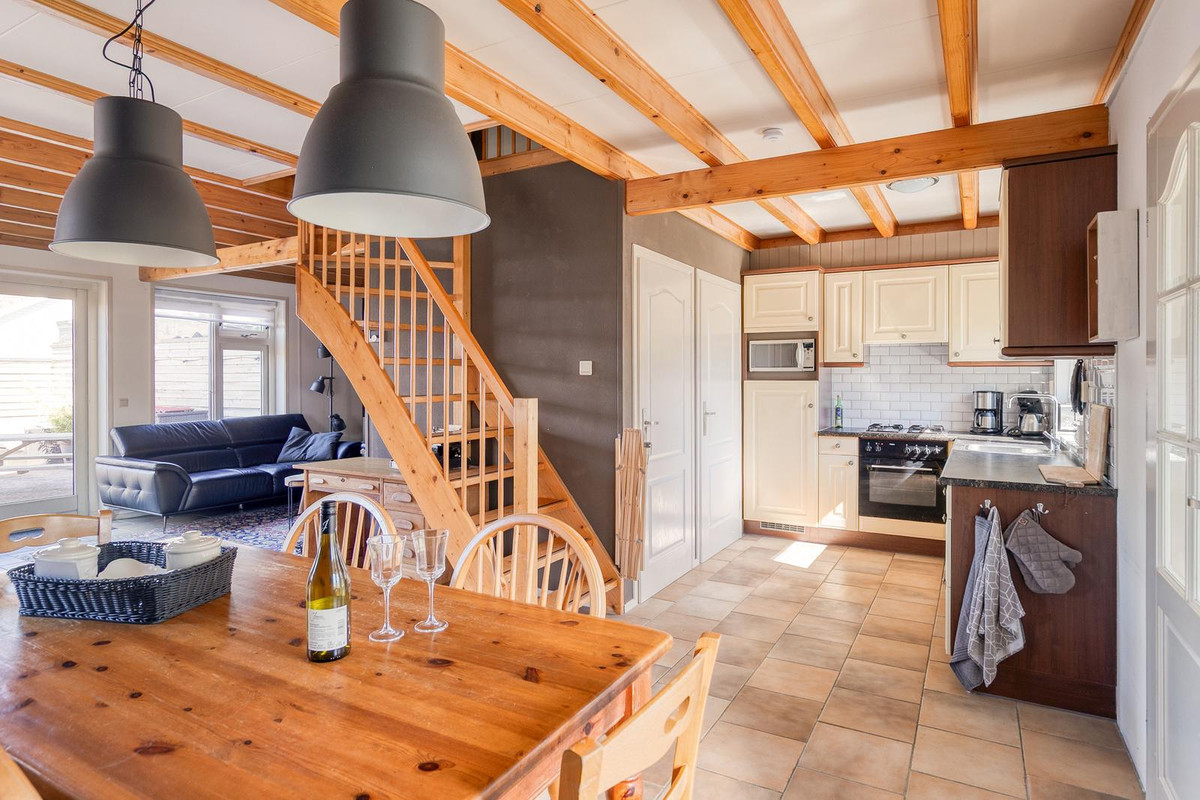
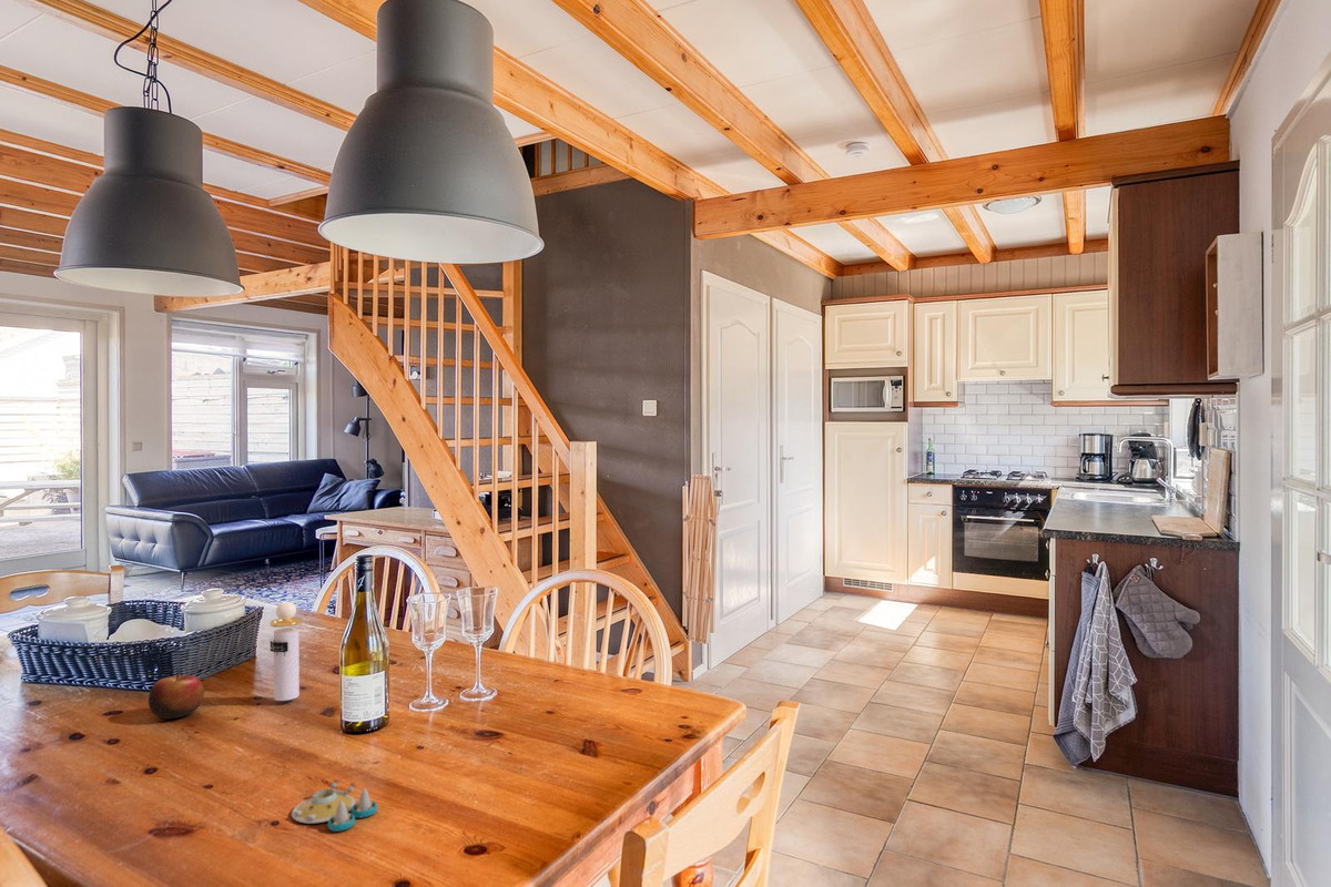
+ perfume bottle (286, 651)
+ apple (176, 693)
+ salt and pepper shaker set (333, 799)
